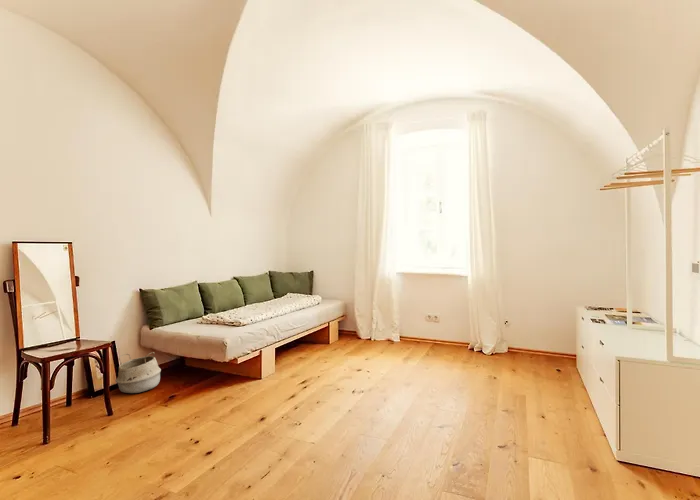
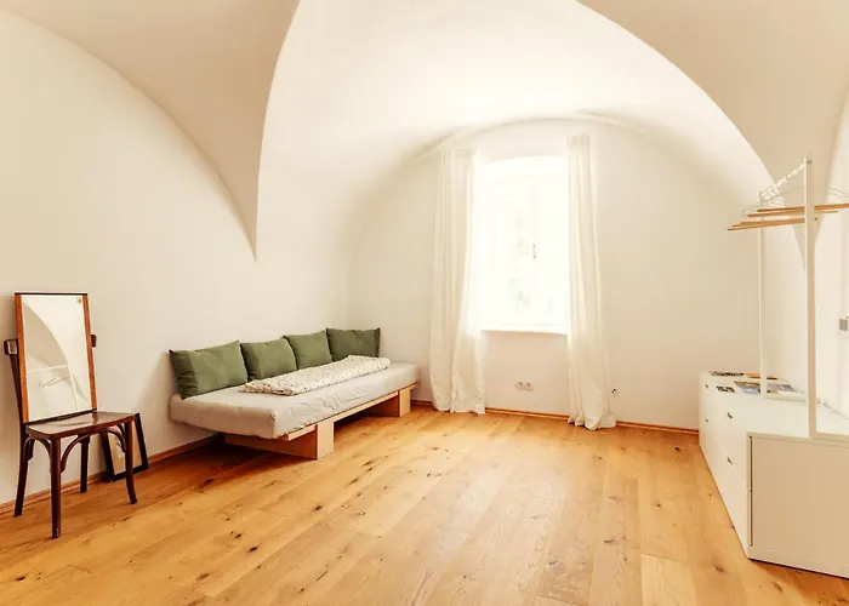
- woven basket (137, 369)
